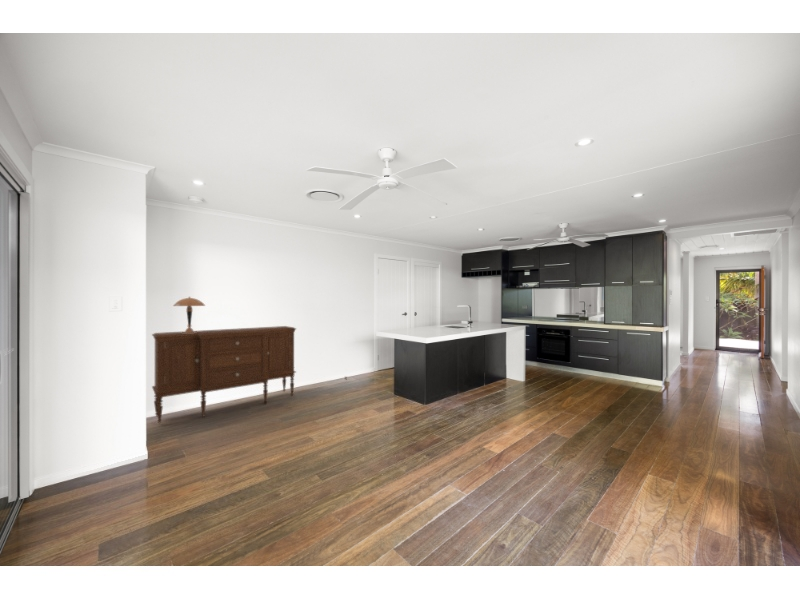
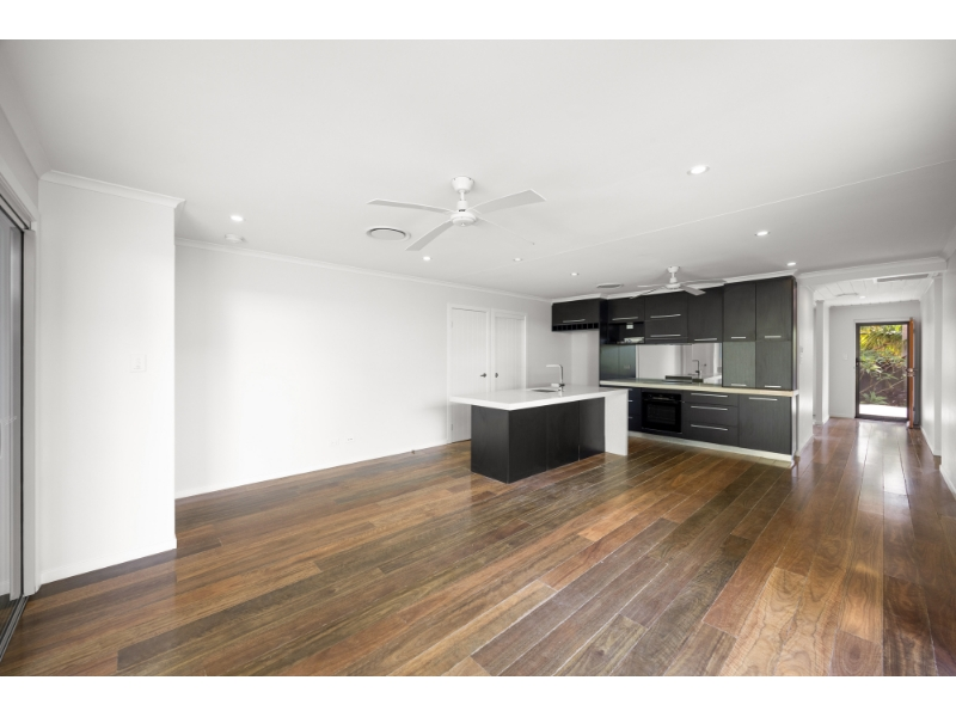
- sideboard (232, 368)
- table lamp (189, 314)
